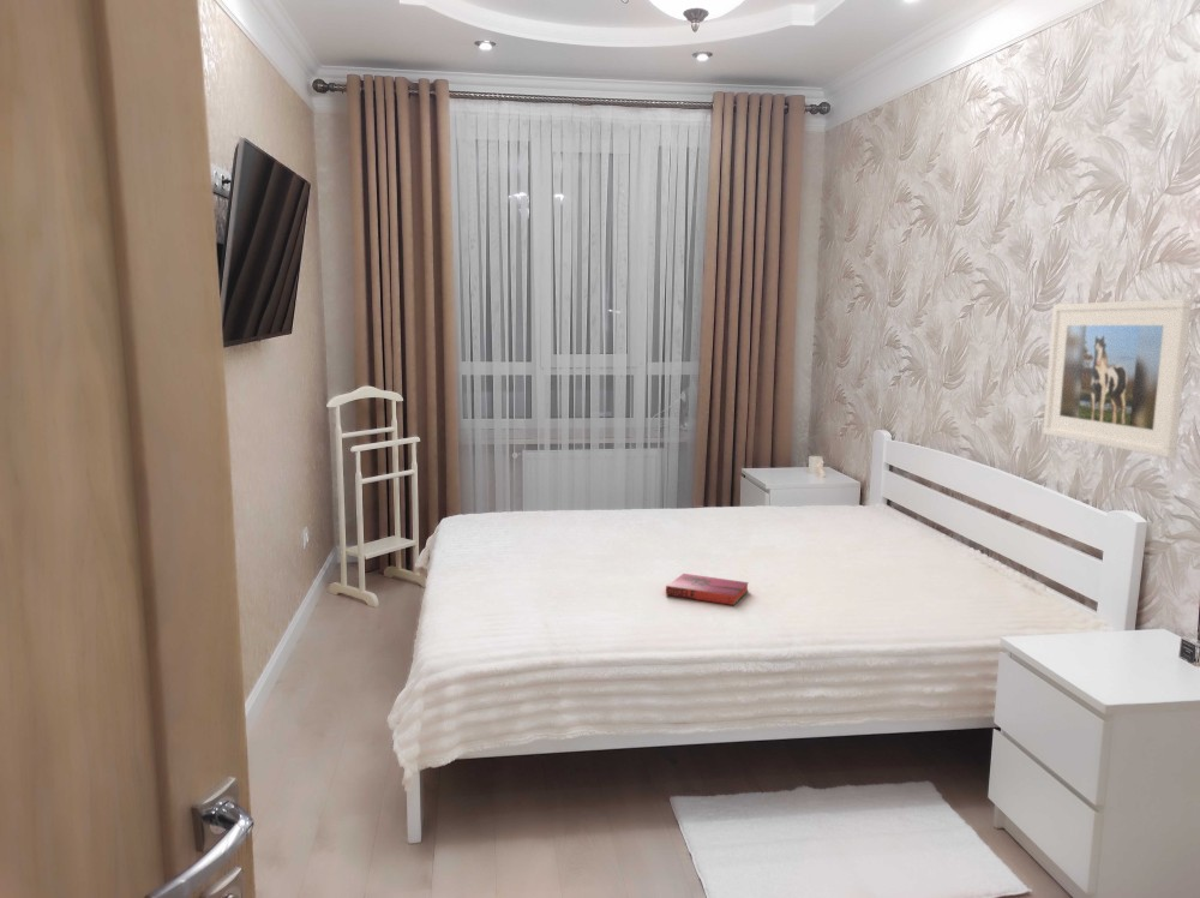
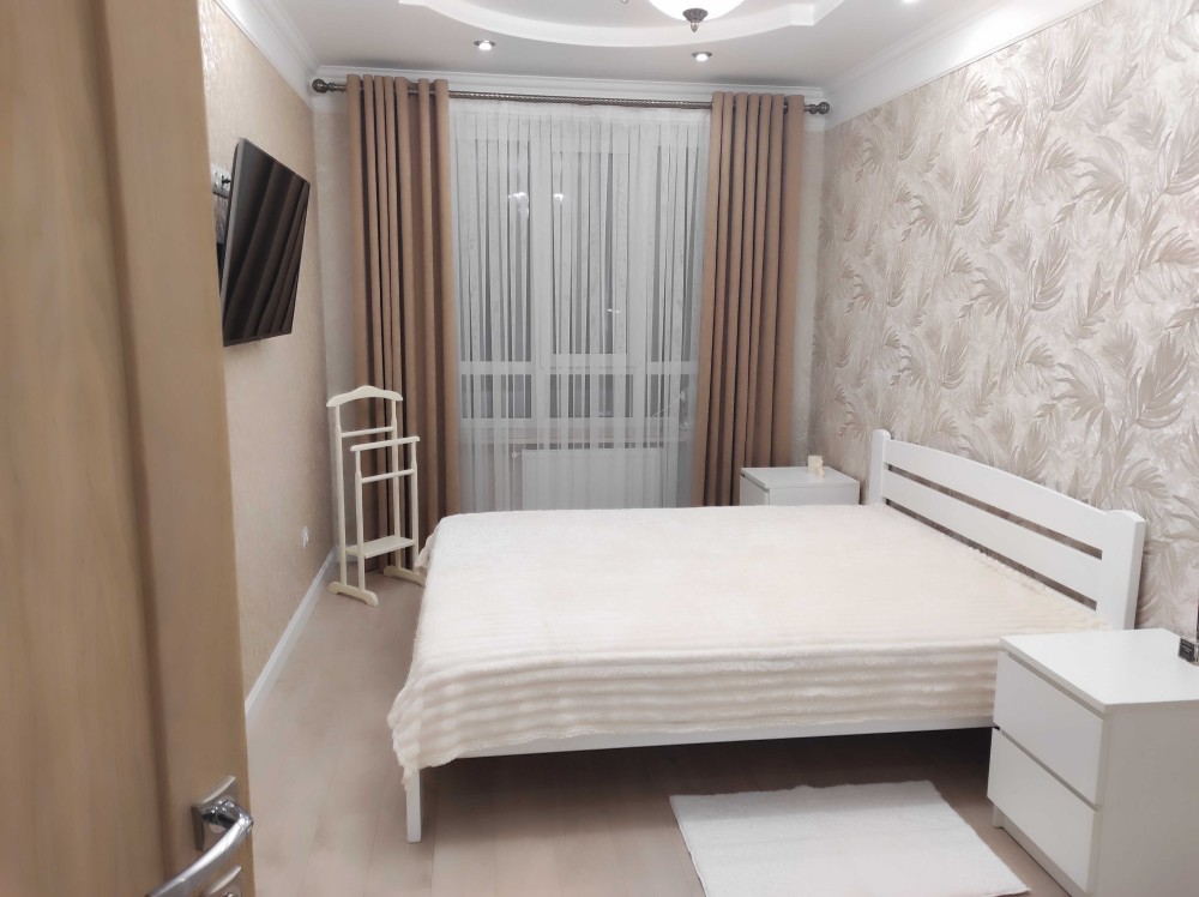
- hardback book (707, 588)
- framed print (1109, 373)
